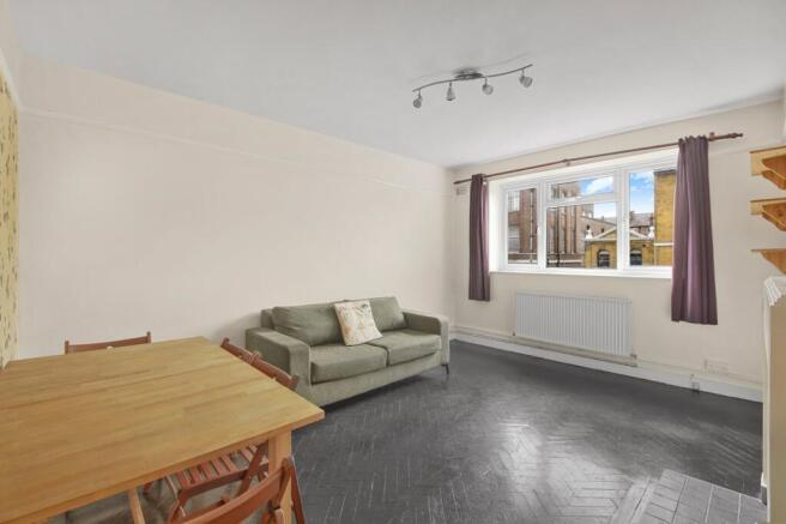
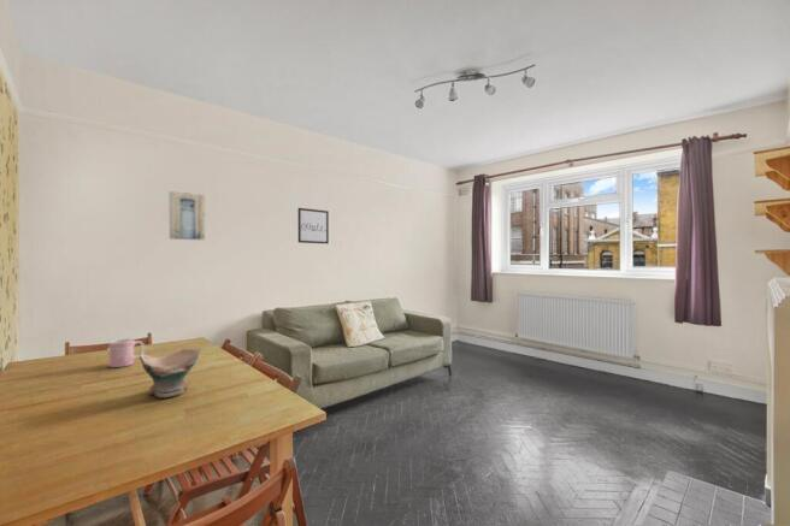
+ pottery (171, 370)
+ mug (125, 351)
+ wall art (313, 226)
+ wall art (187, 215)
